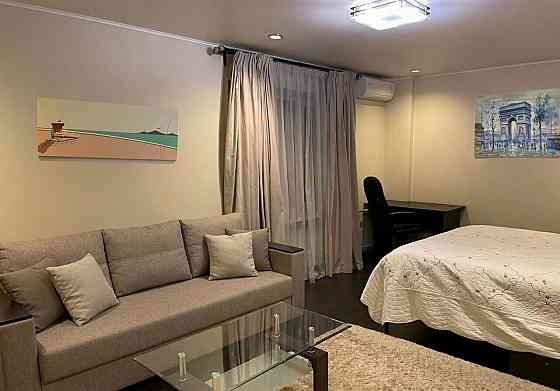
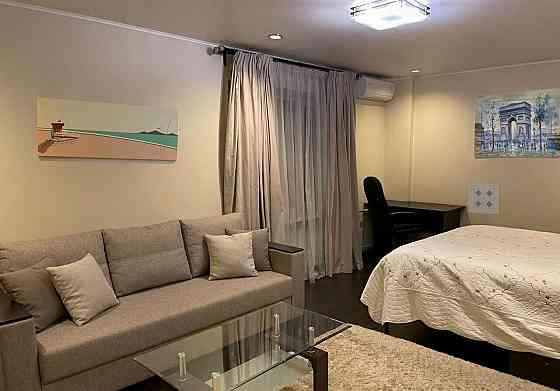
+ wall art (484, 198)
